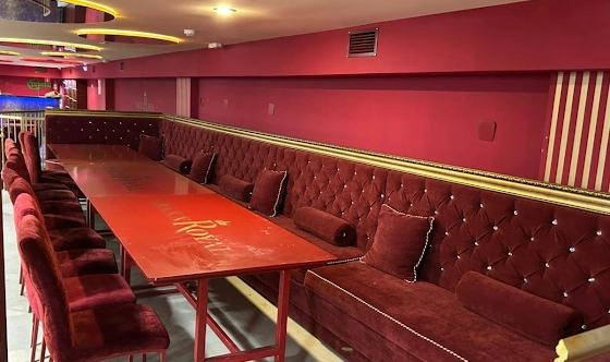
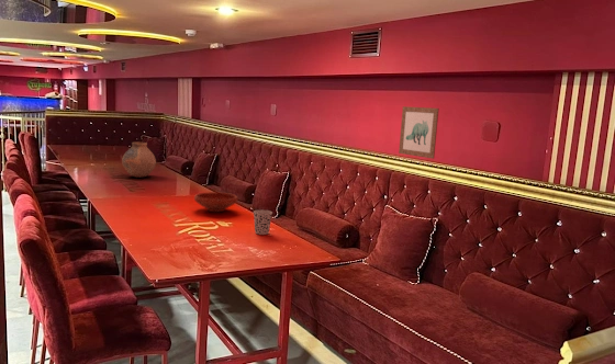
+ wall art (417, 132)
+ bowl (215, 203)
+ vase (138, 159)
+ cup (261, 221)
